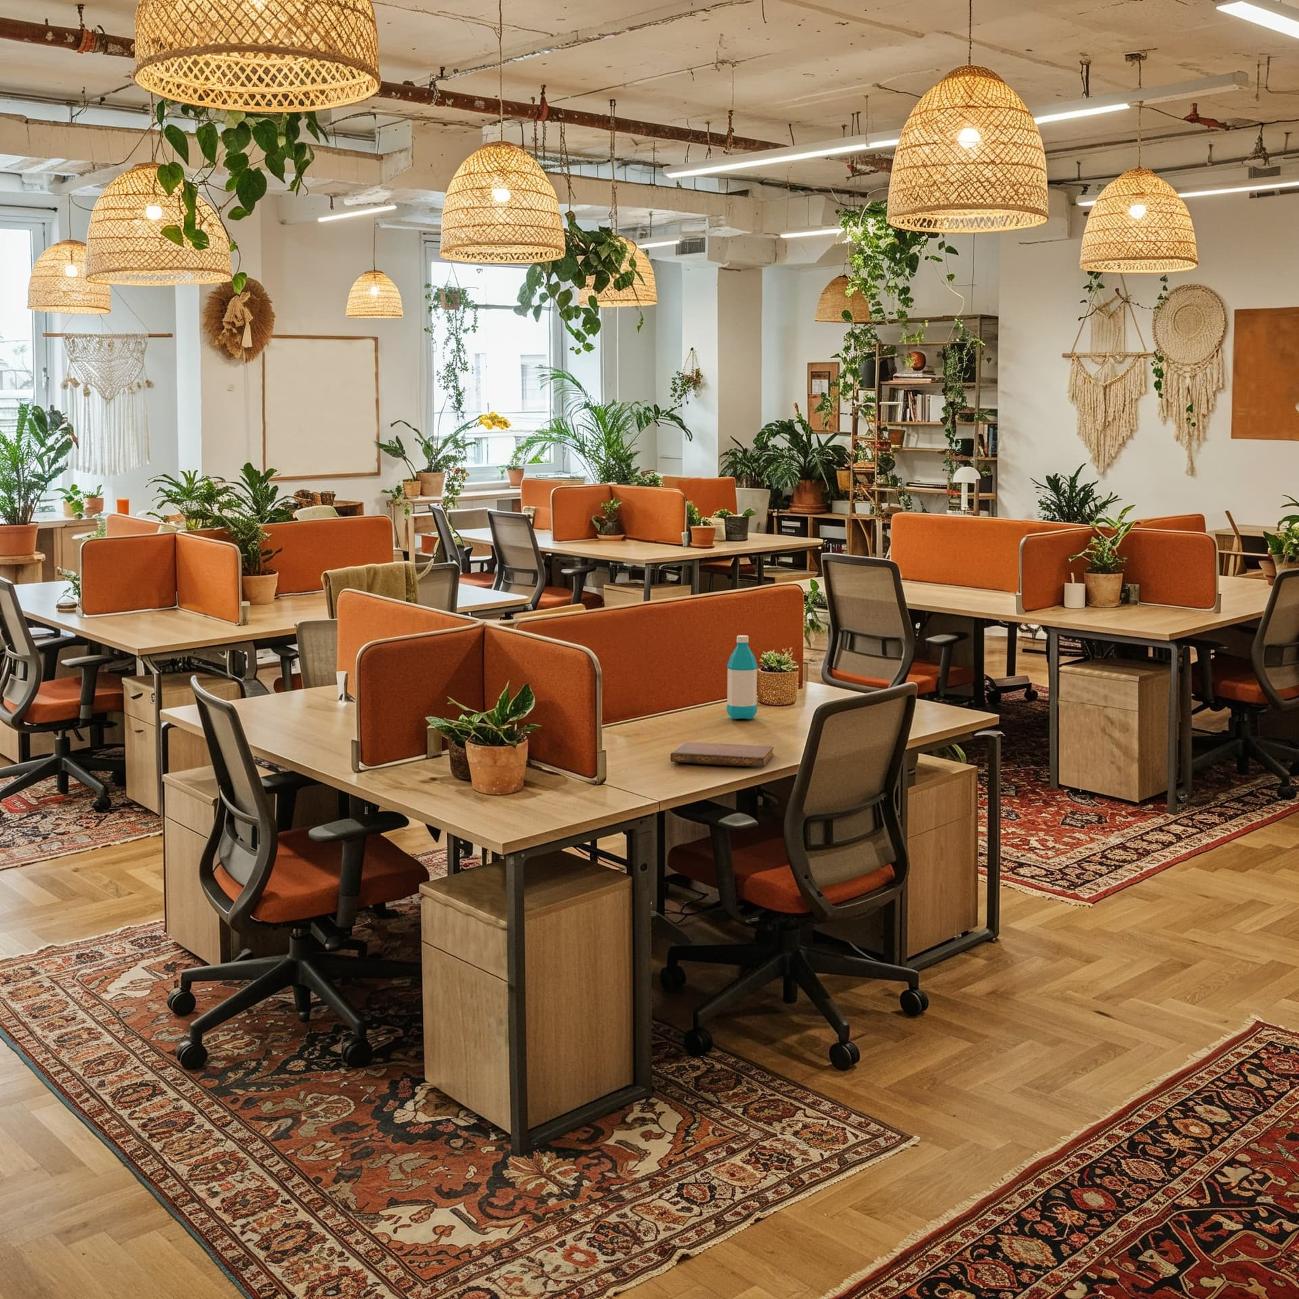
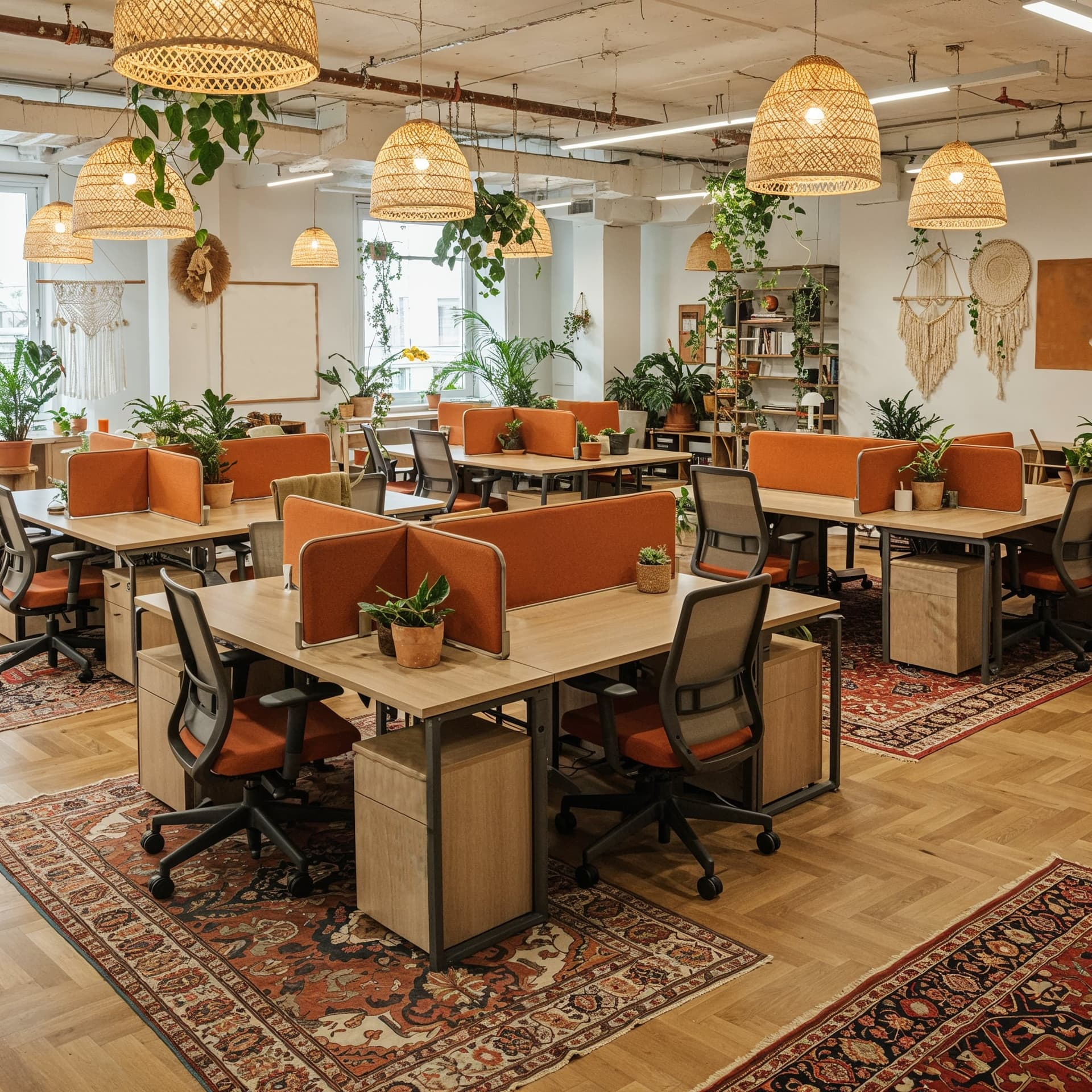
- water bottle (742, 677)
- notebook (722, 754)
